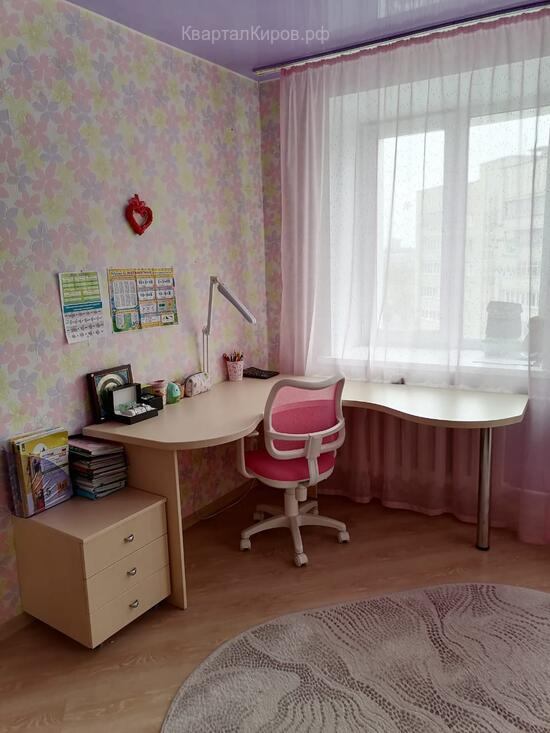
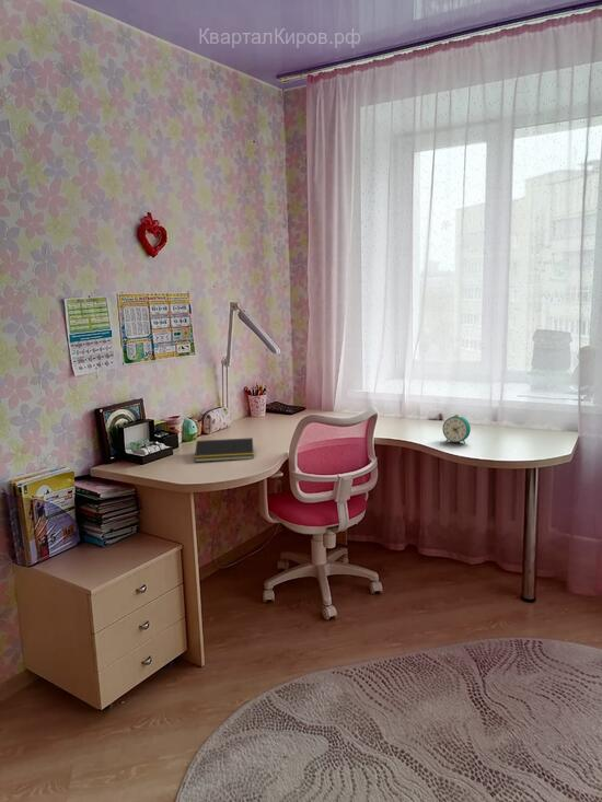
+ alarm clock (456, 428)
+ notepad (224, 449)
